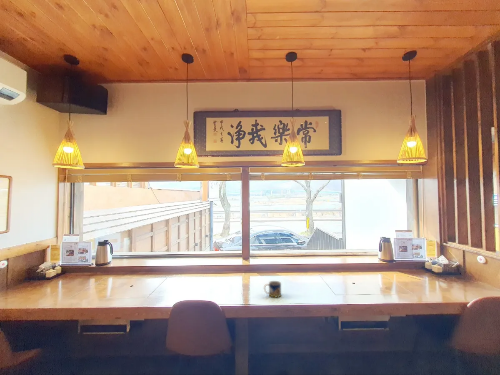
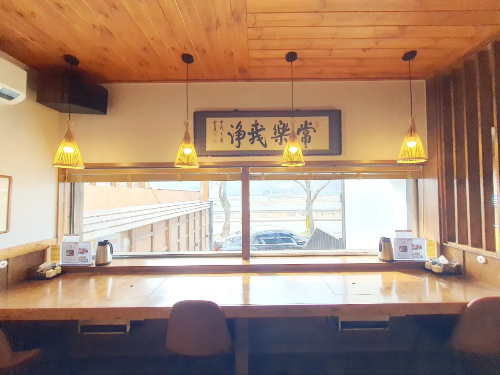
- mug (272, 289)
